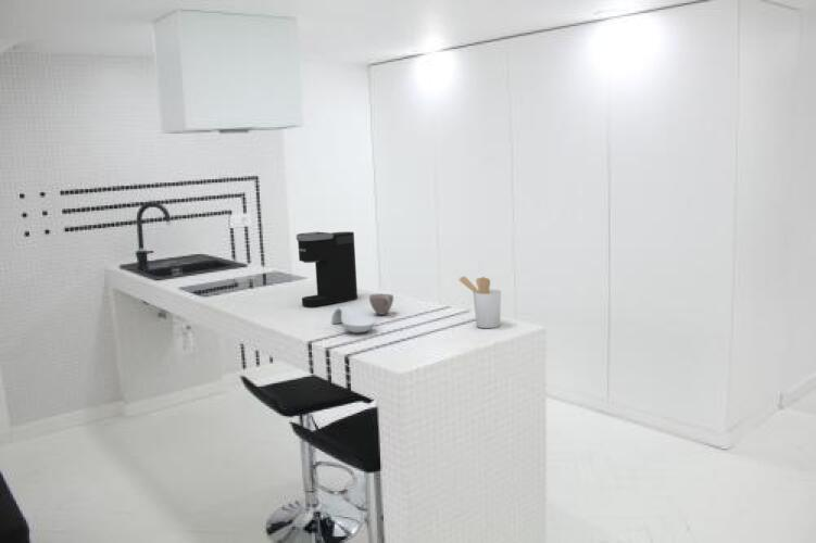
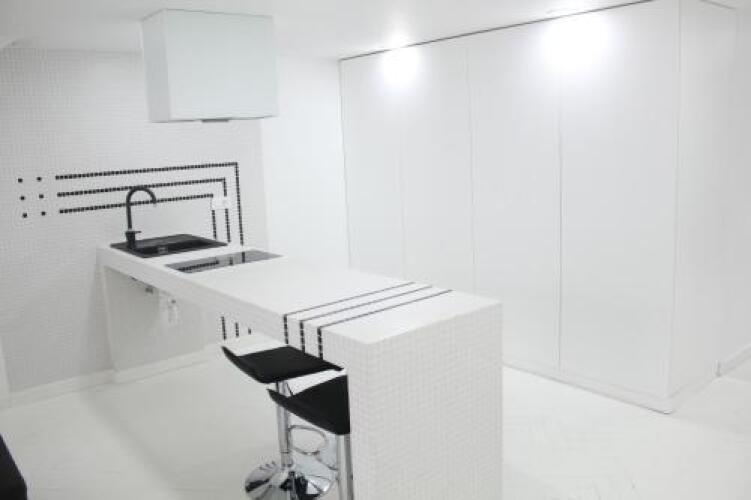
- cup (382, 304)
- coffee maker (327, 266)
- utensil holder (479, 300)
- spoon rest (350, 318)
